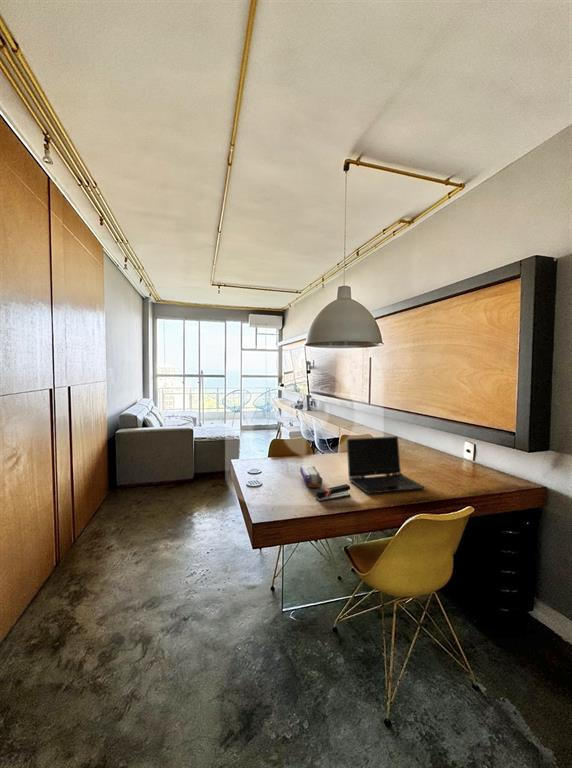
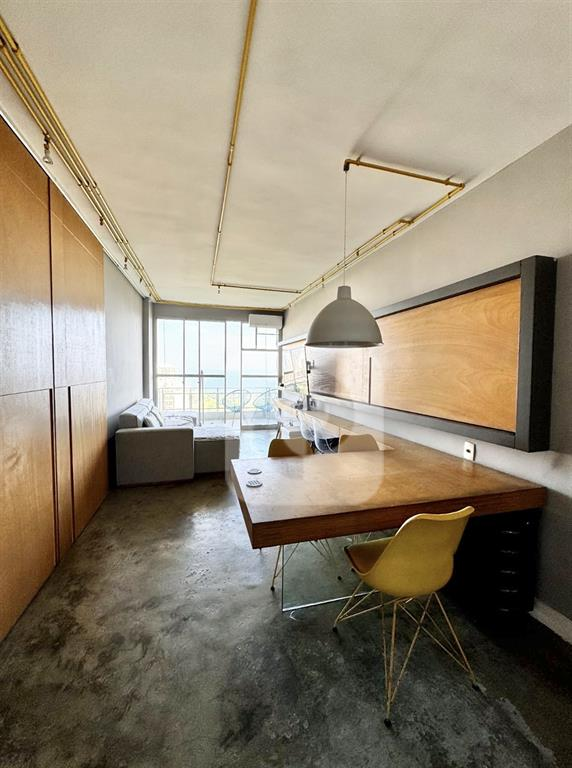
- stapler (333, 492)
- laptop computer (384, 463)
- pencil case (310, 475)
